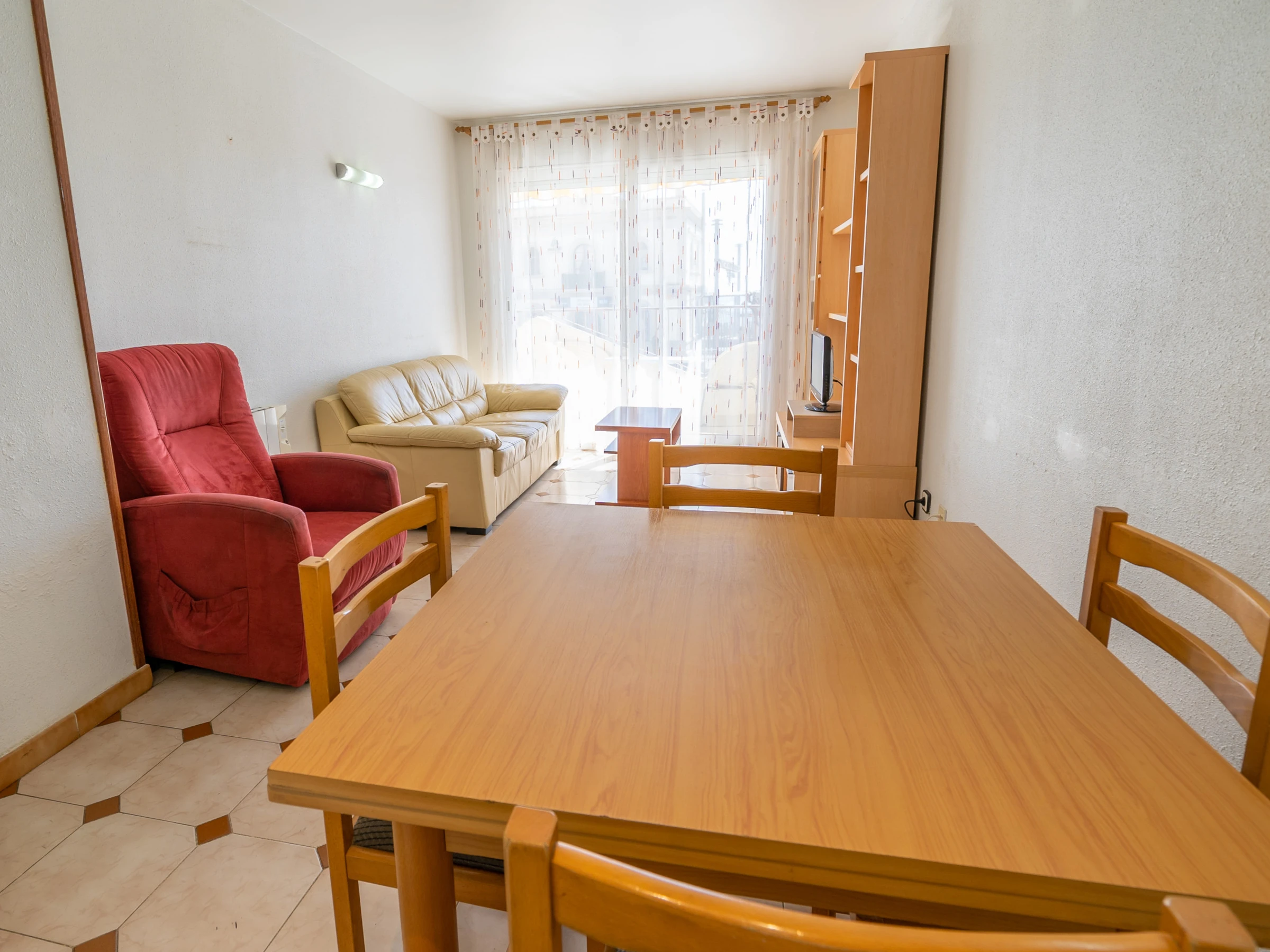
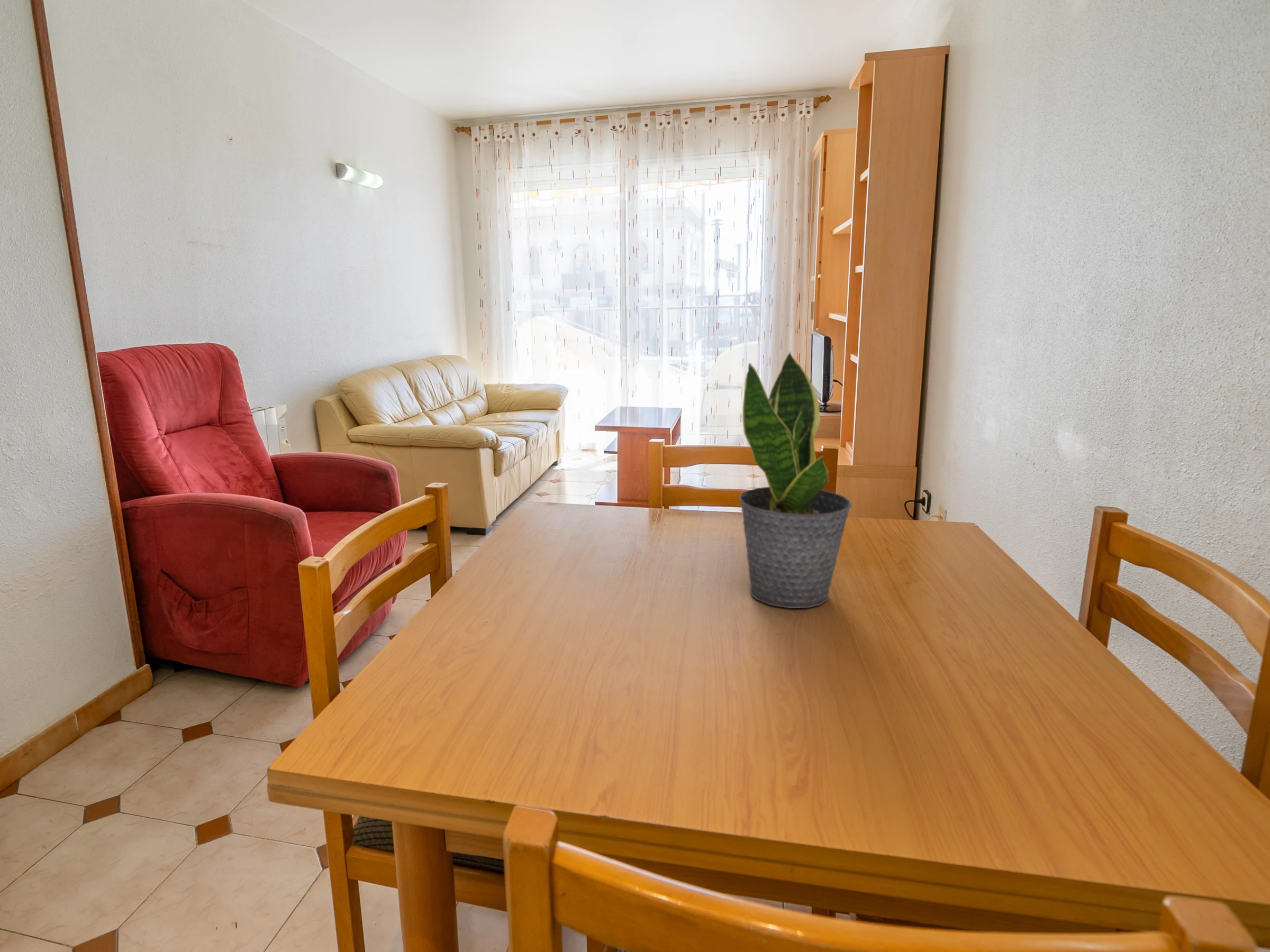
+ potted plant (795, 478)
